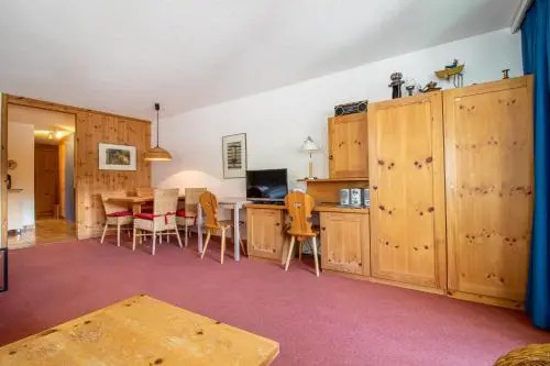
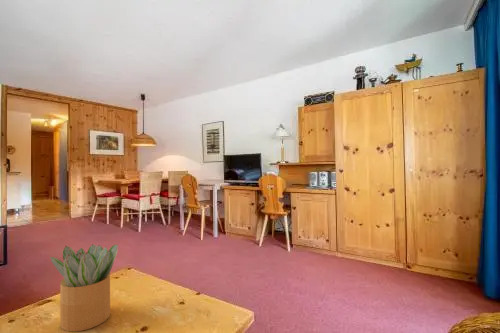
+ potted plant (88, 282)
